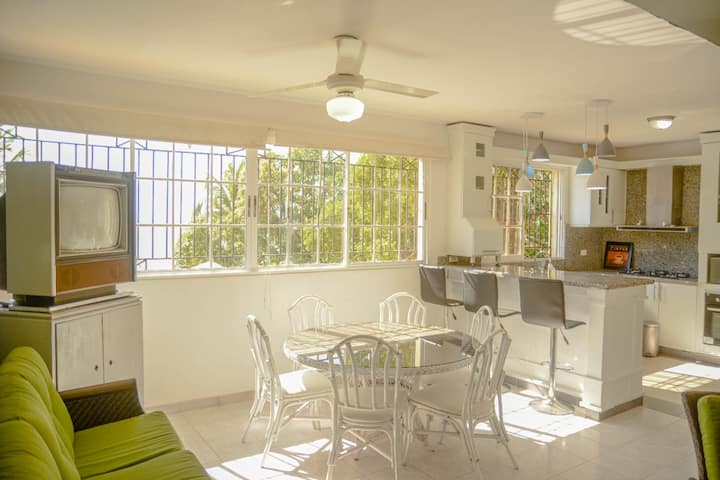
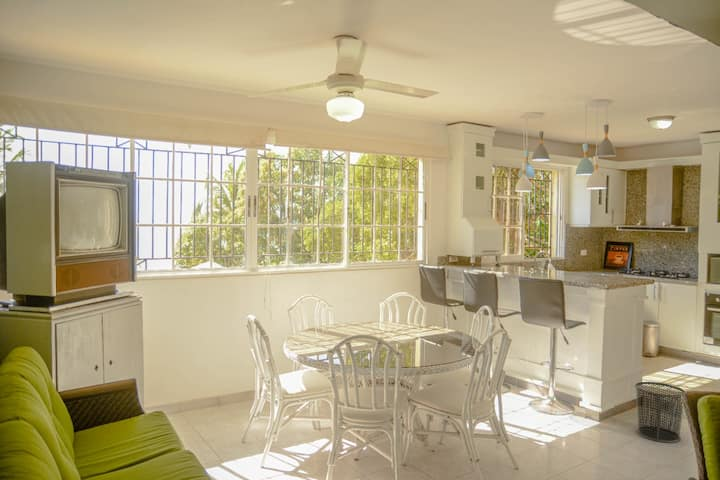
+ waste bin (659, 411)
